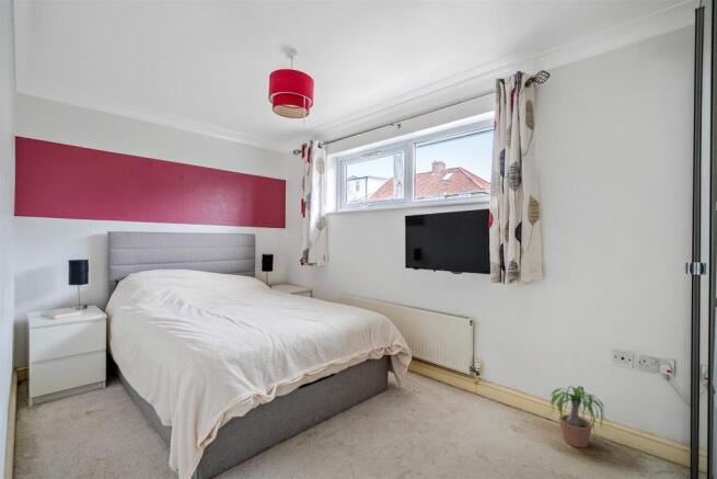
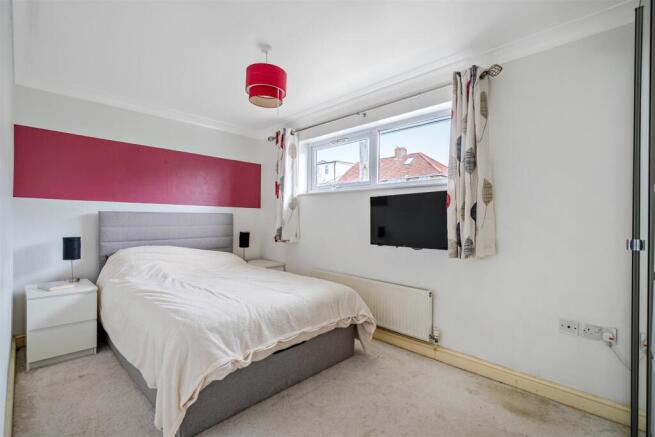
- potted plant (579, 417)
